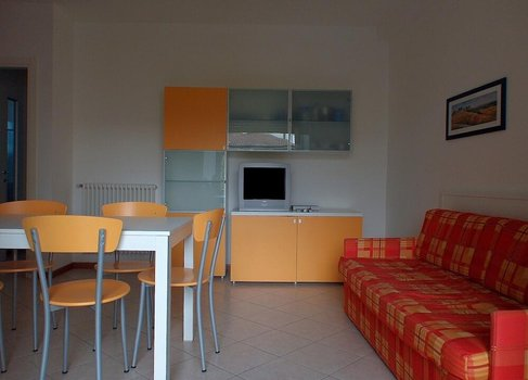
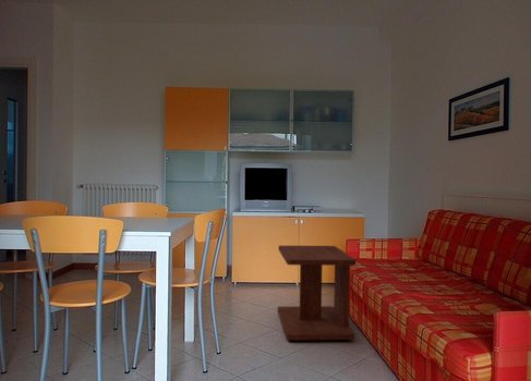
+ side table (313, 288)
